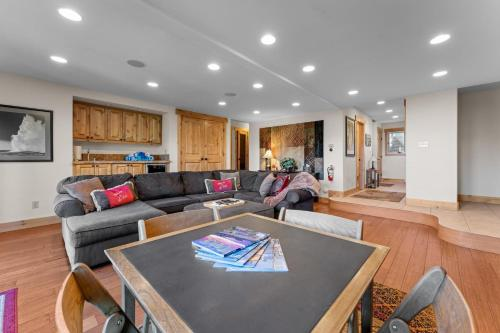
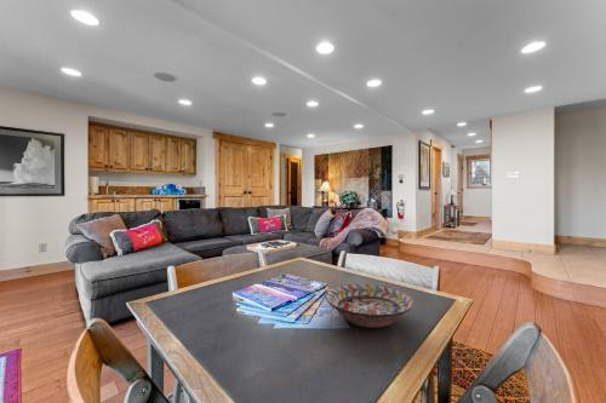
+ decorative bowl (367, 307)
